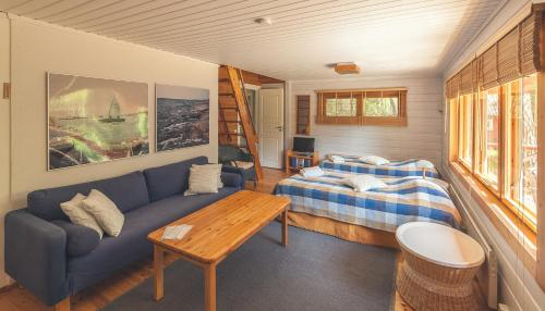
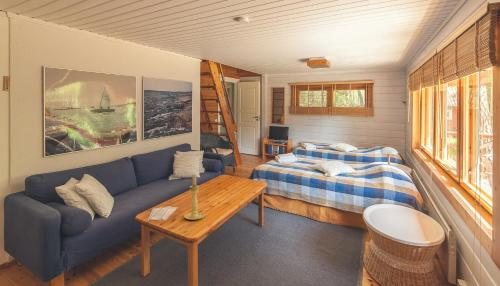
+ candle holder (194, 195)
